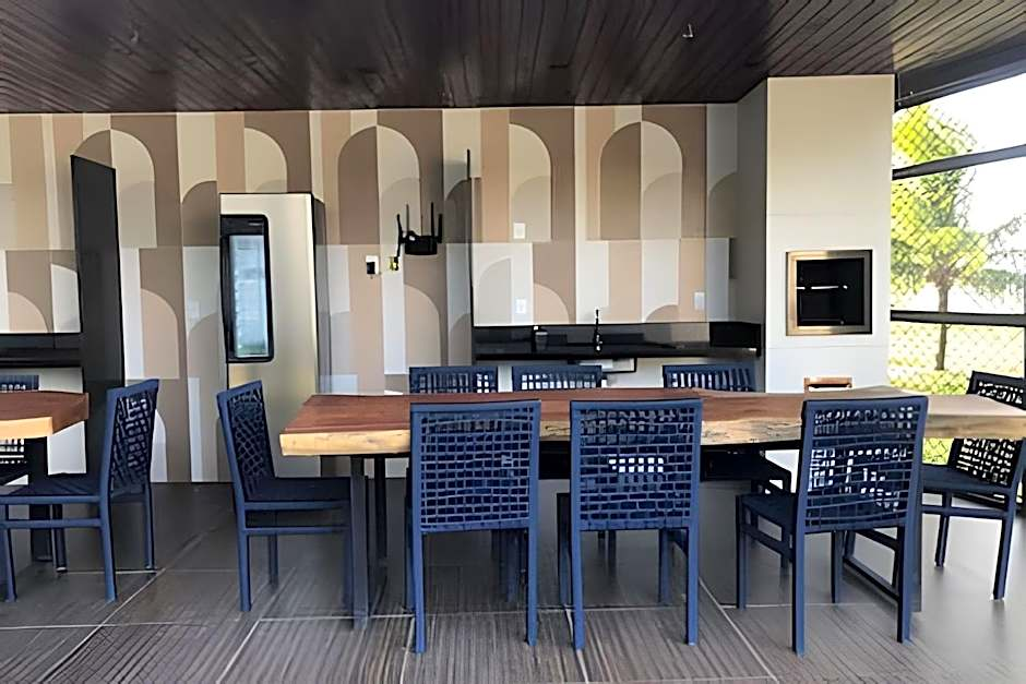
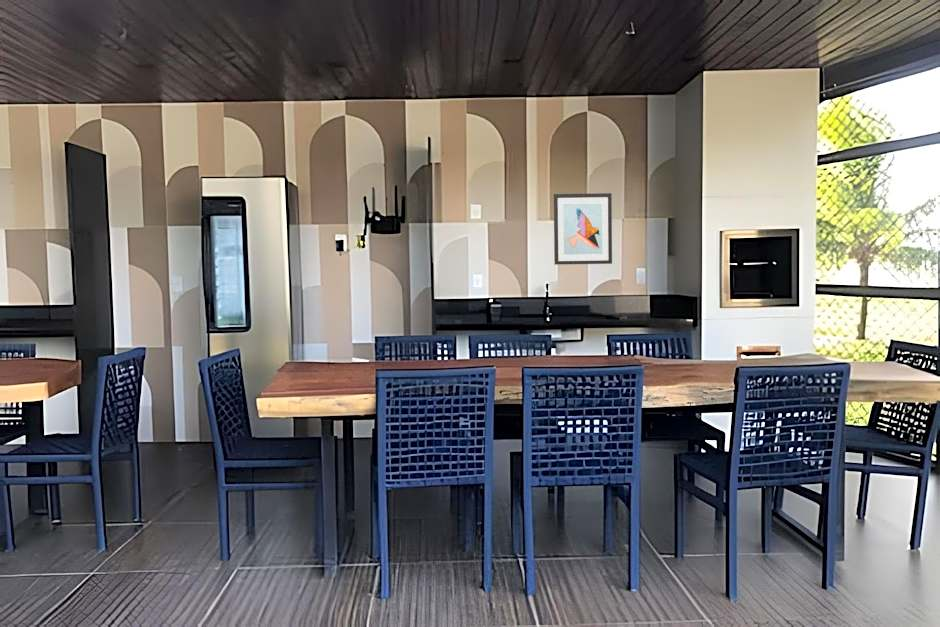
+ wall art (582, 229)
